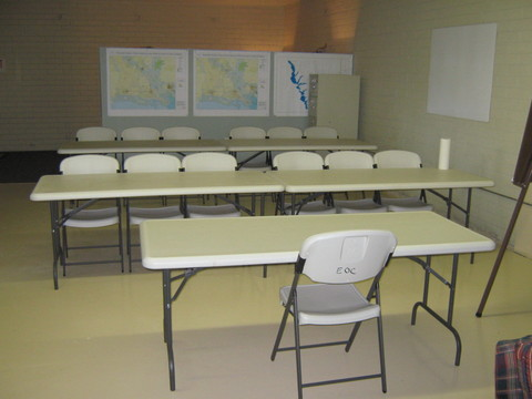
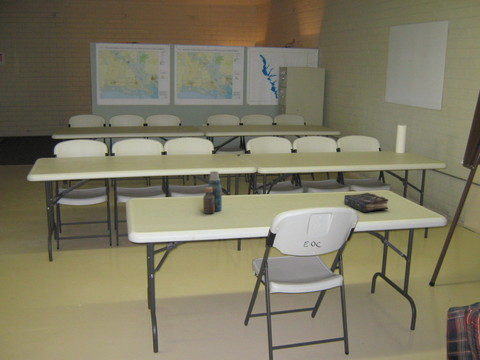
+ bottle (212, 191)
+ book (365, 201)
